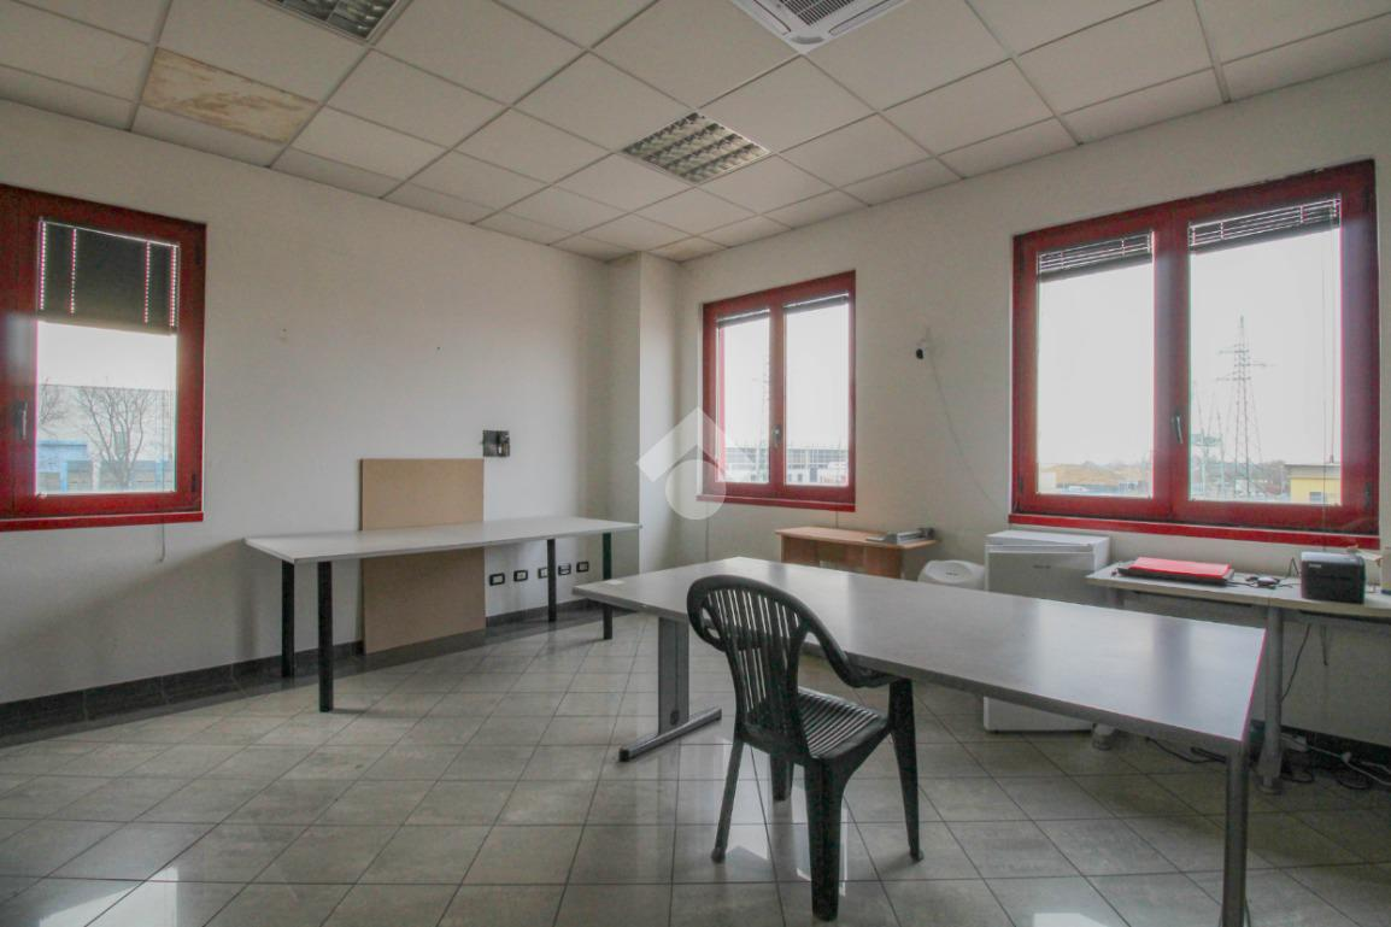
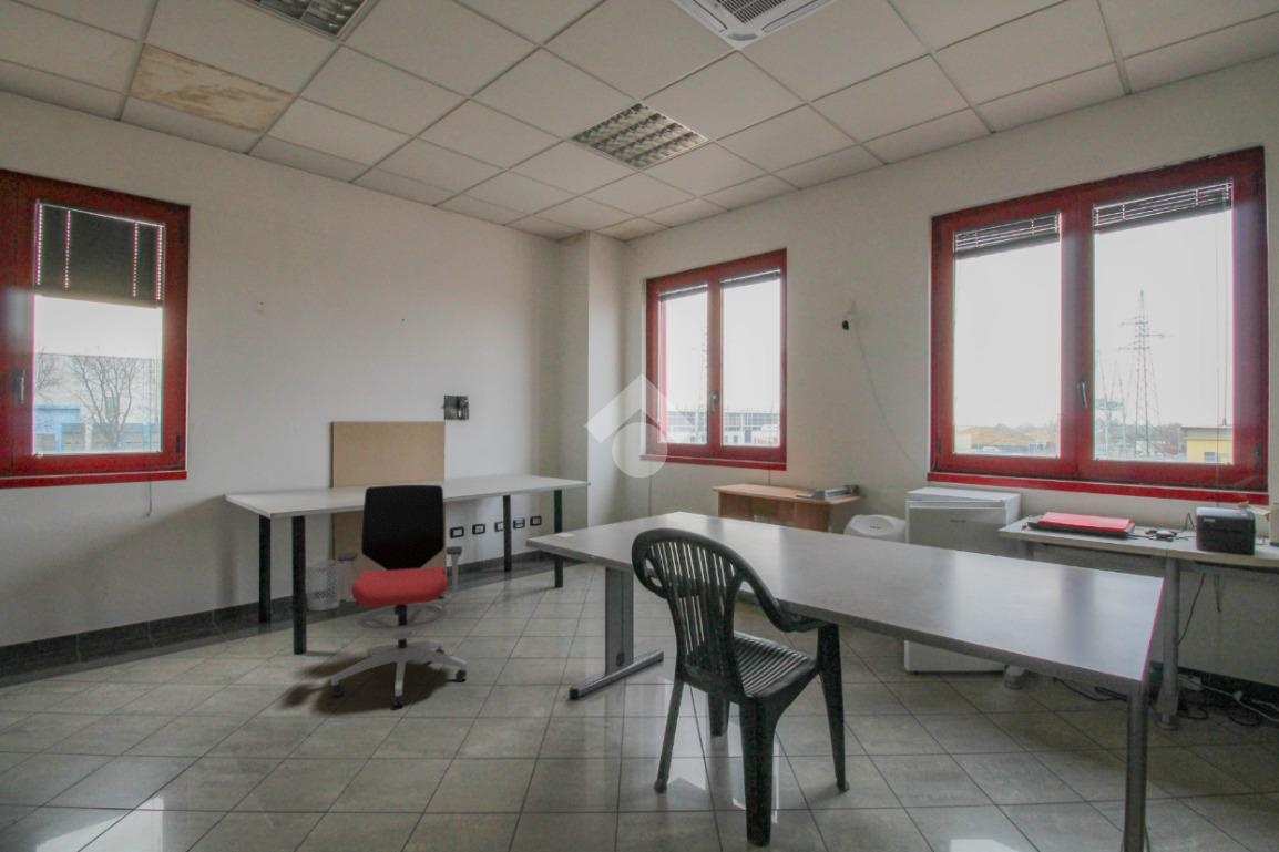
+ wastebasket (324, 584)
+ office chair (402, 585)
